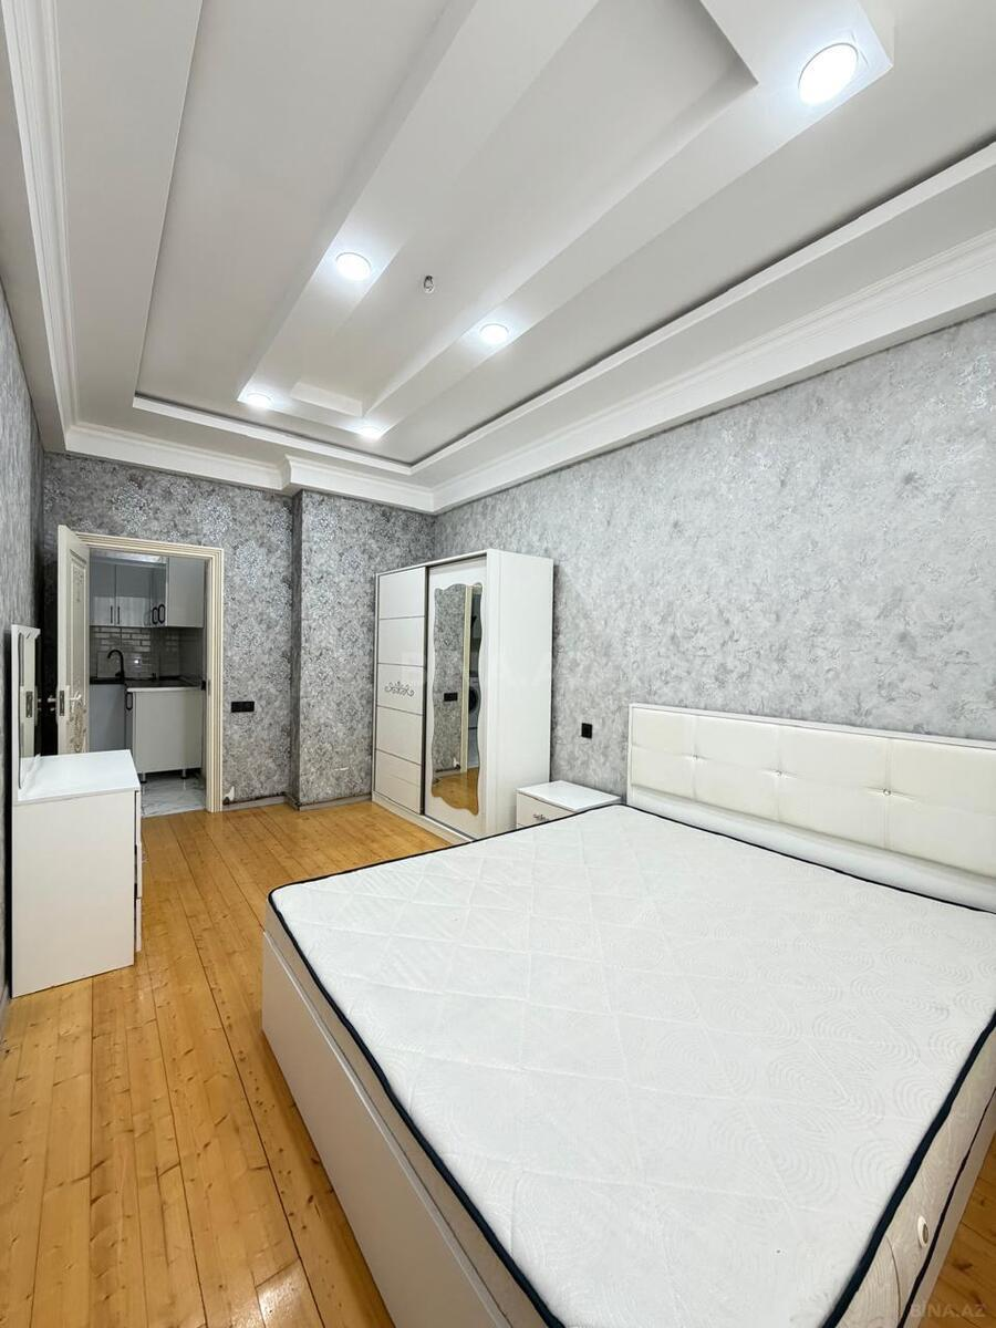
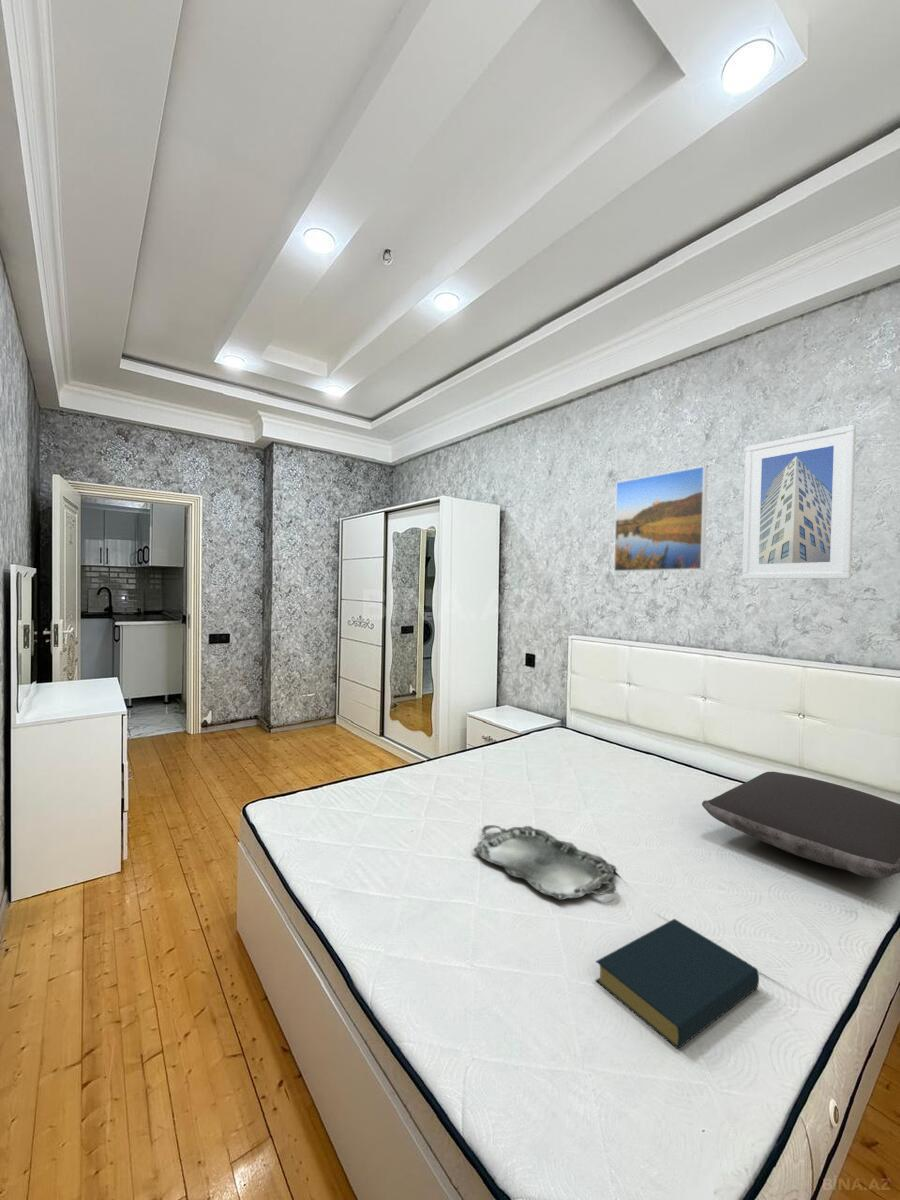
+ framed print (794, 507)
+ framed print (657, 522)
+ hardback book (676, 975)
+ pillow (818, 817)
+ serving tray (542, 858)
